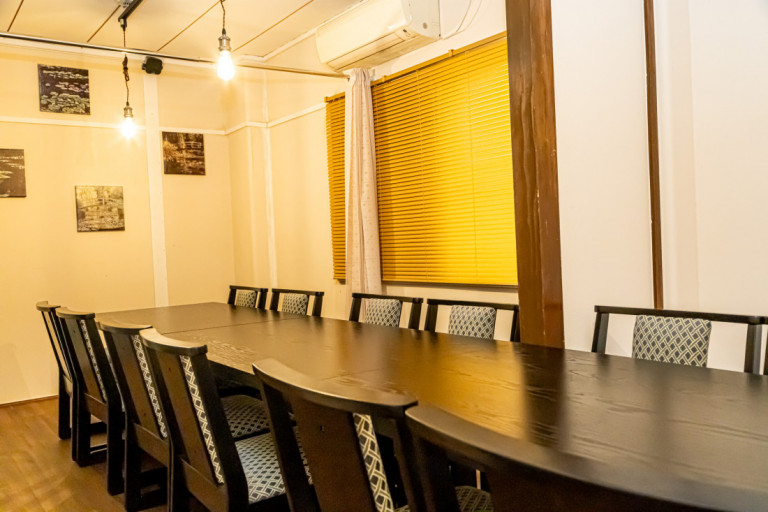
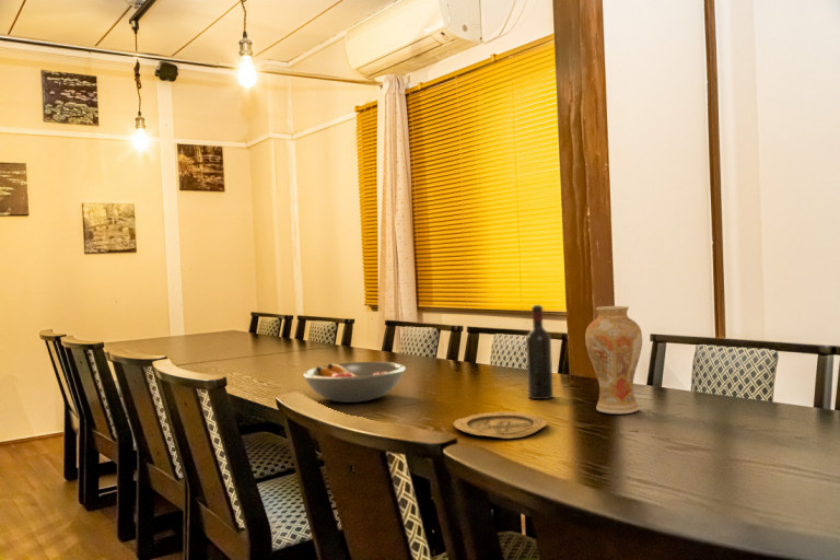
+ vase (614, 358)
+ fruit bowl (354, 380)
+ plate (500, 424)
+ wine bottle (538, 351)
